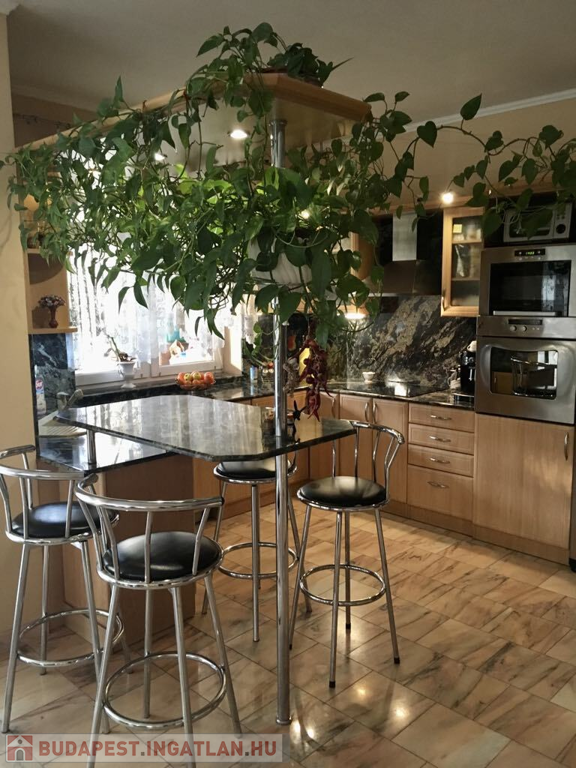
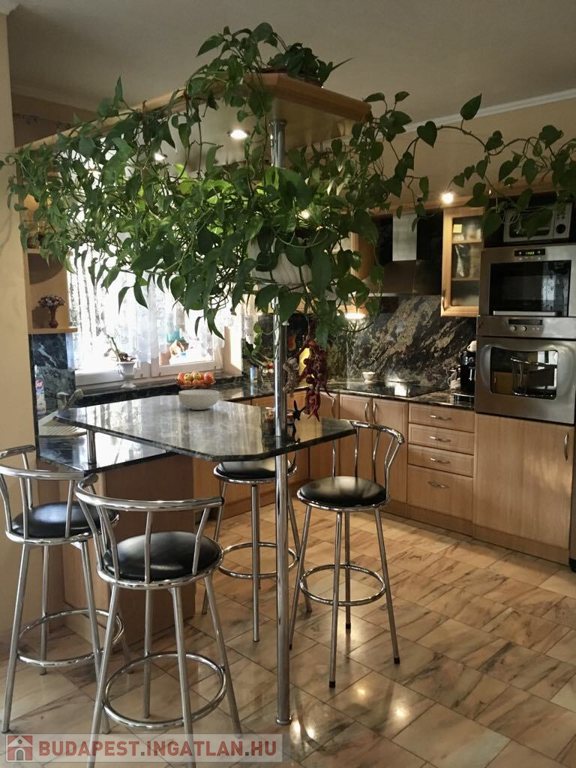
+ cereal bowl (199, 399)
